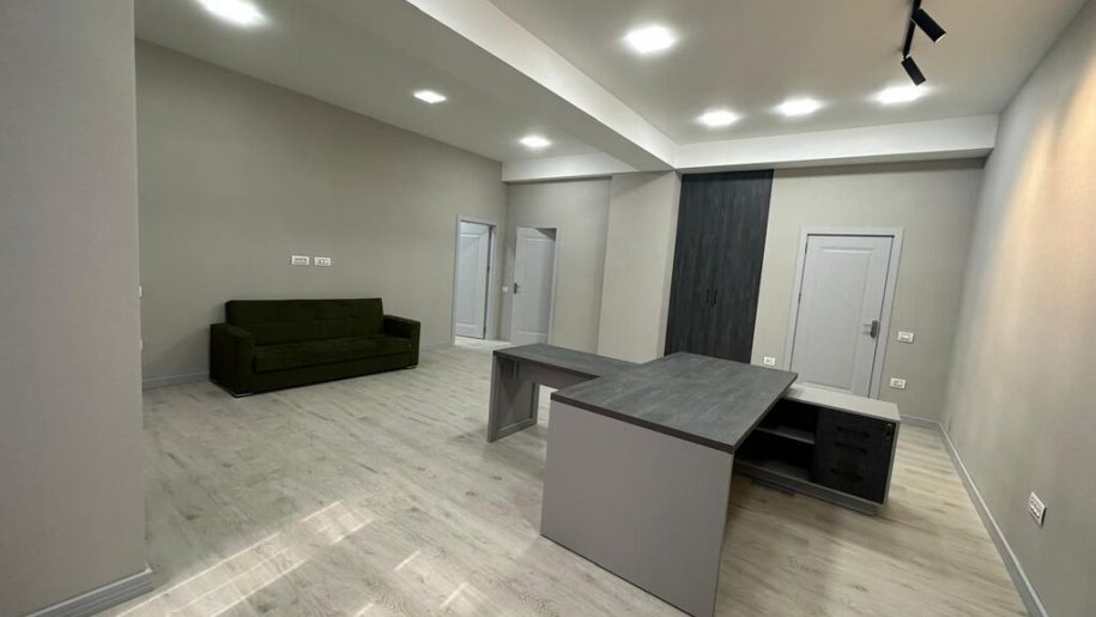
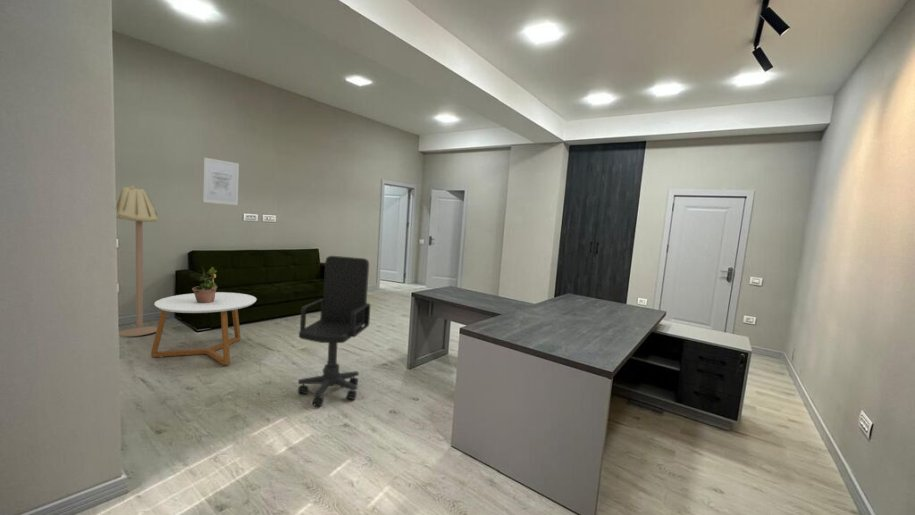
+ office chair (333, 326)
+ potted plant (205, 282)
+ coffee table (221, 324)
+ floor lamp (137, 259)
+ wall art (221, 182)
